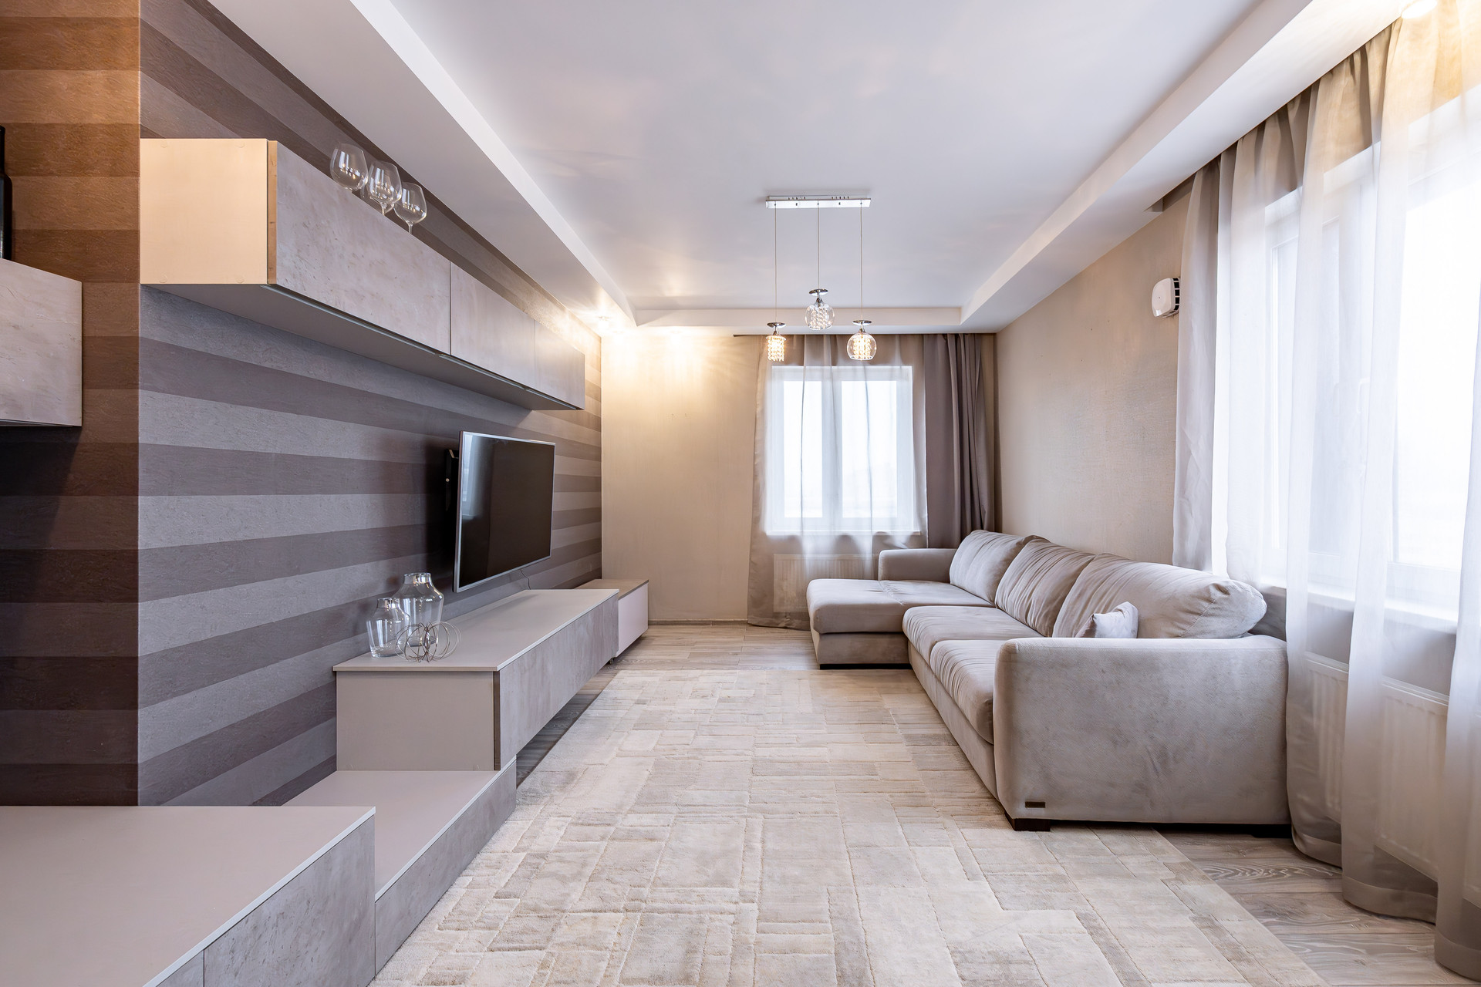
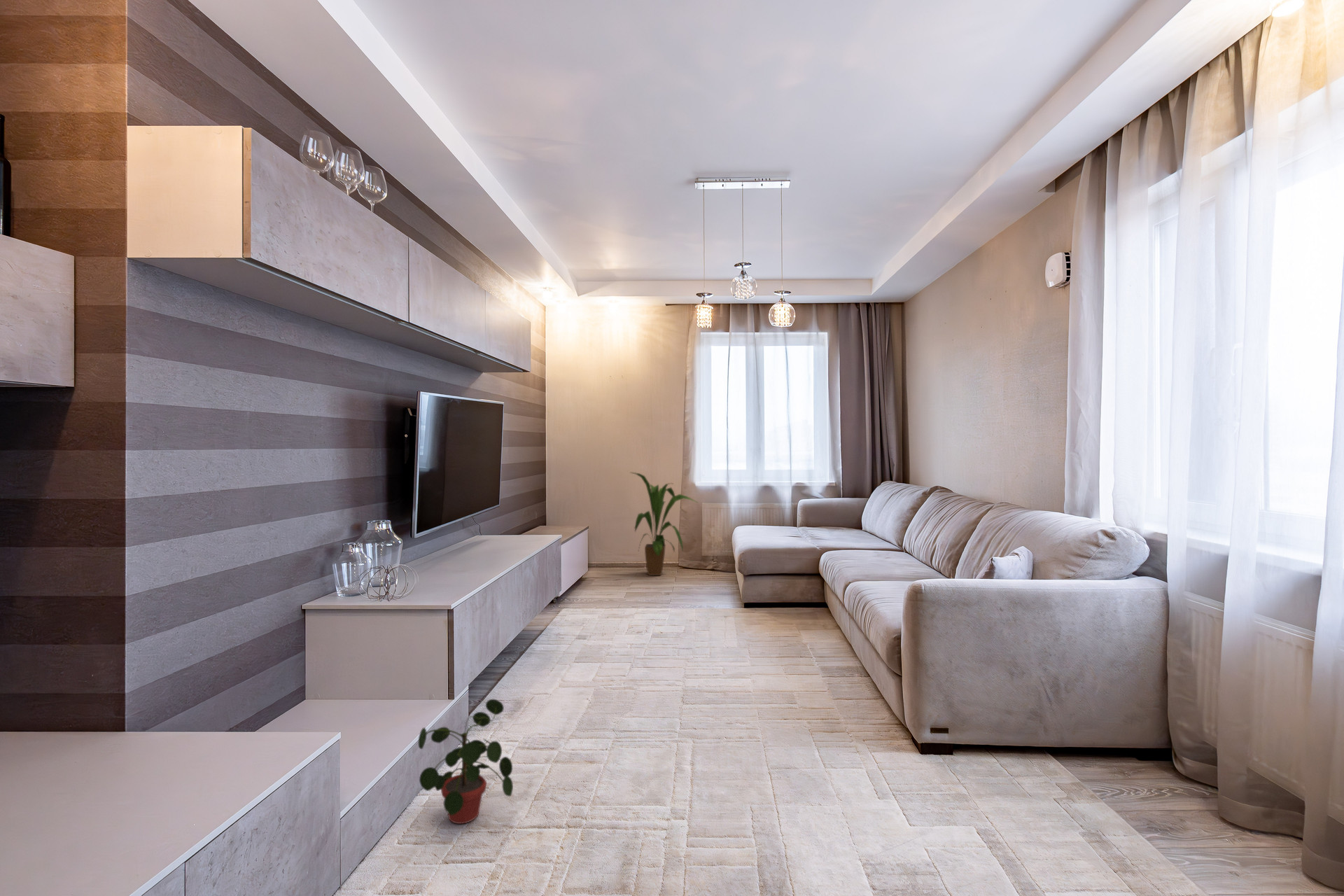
+ potted plant (469, 757)
+ house plant (664, 523)
